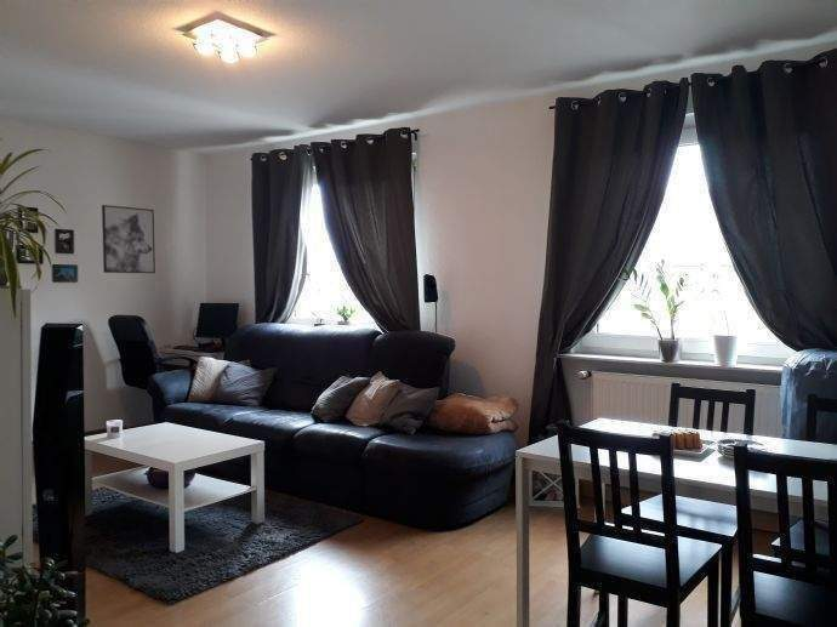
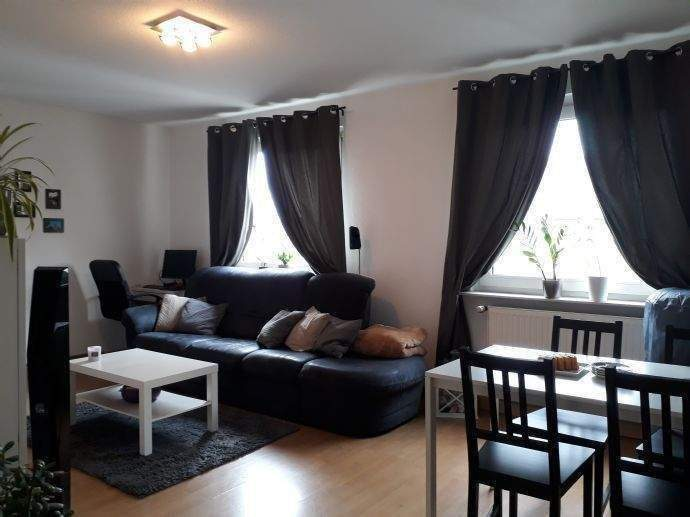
- wall art (129, 240)
